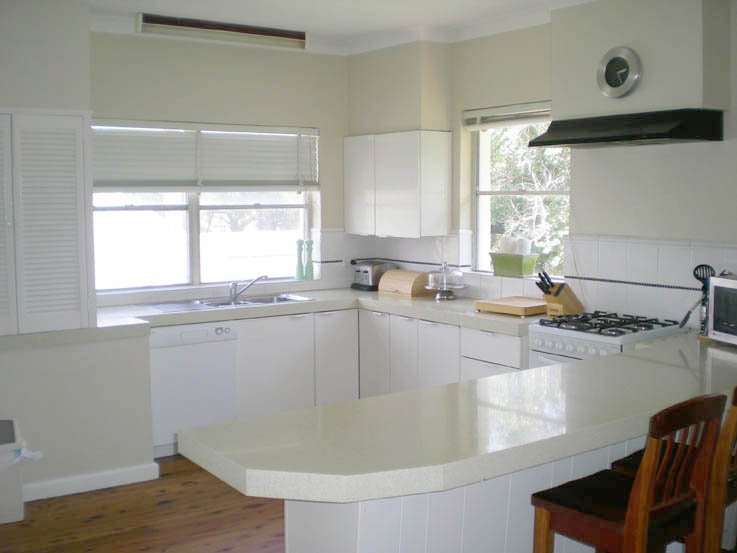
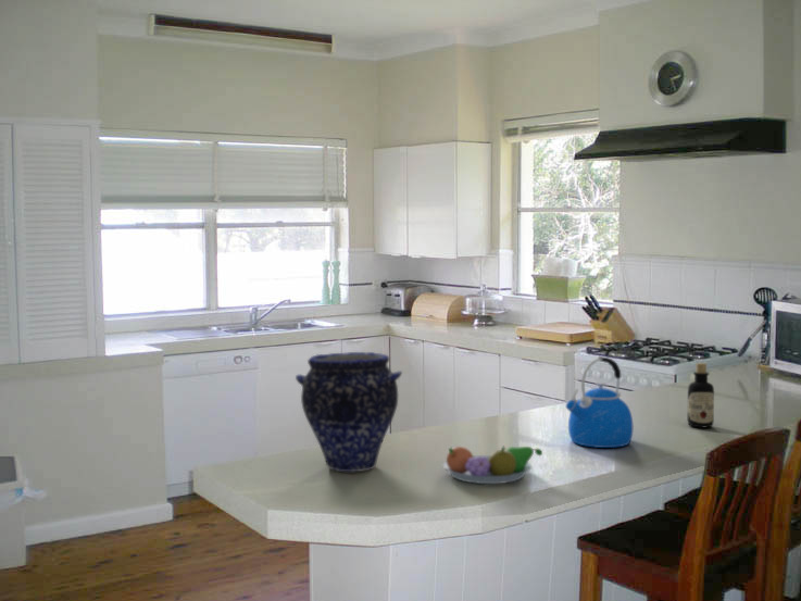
+ fruit bowl (490, 456)
+ kettle (595, 400)
+ vase (349, 411)
+ bottle (700, 395)
